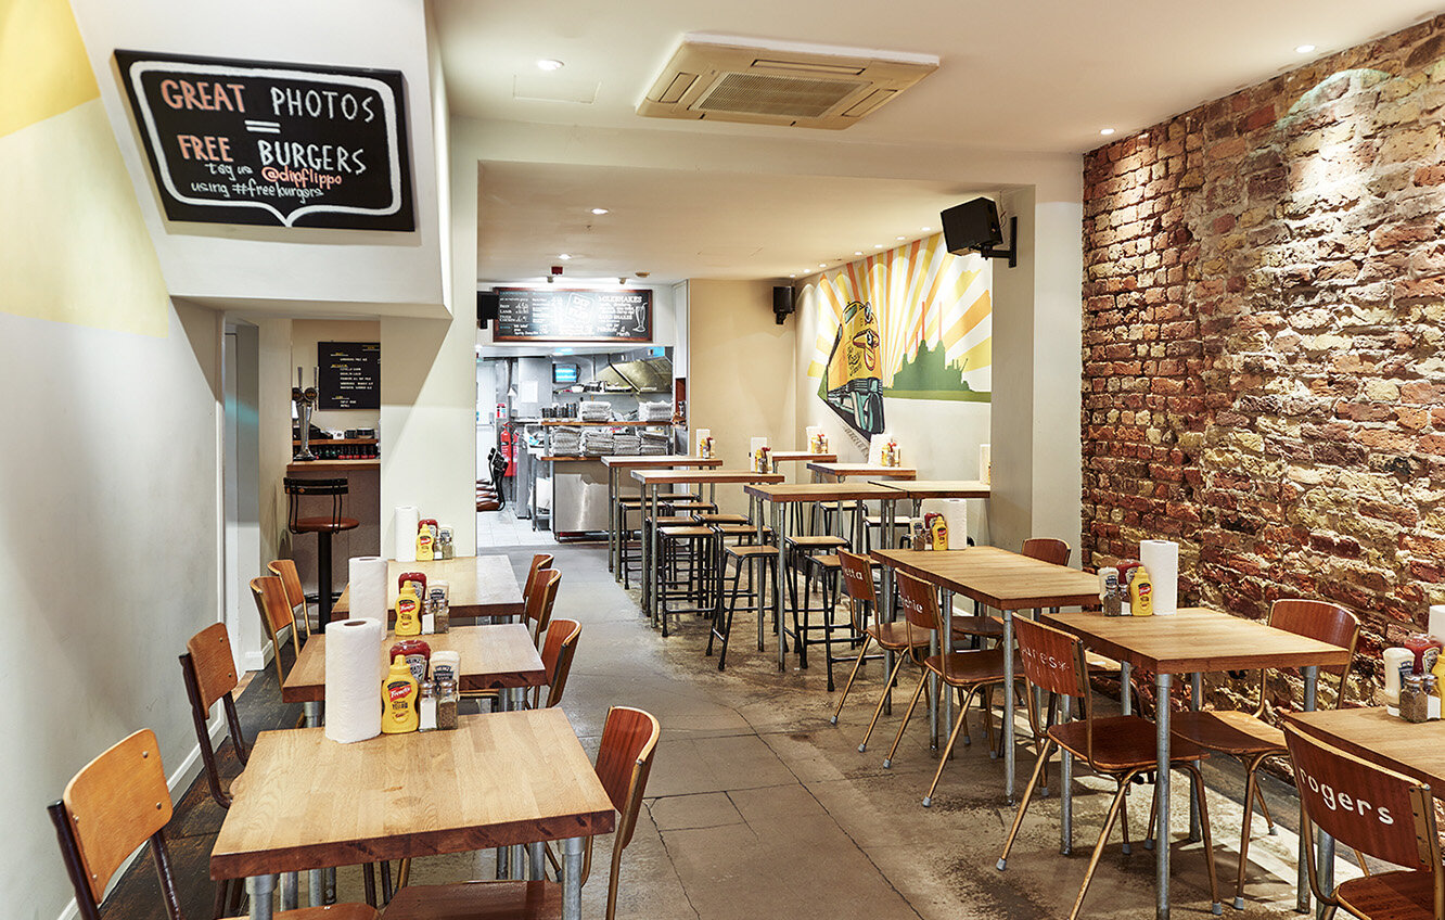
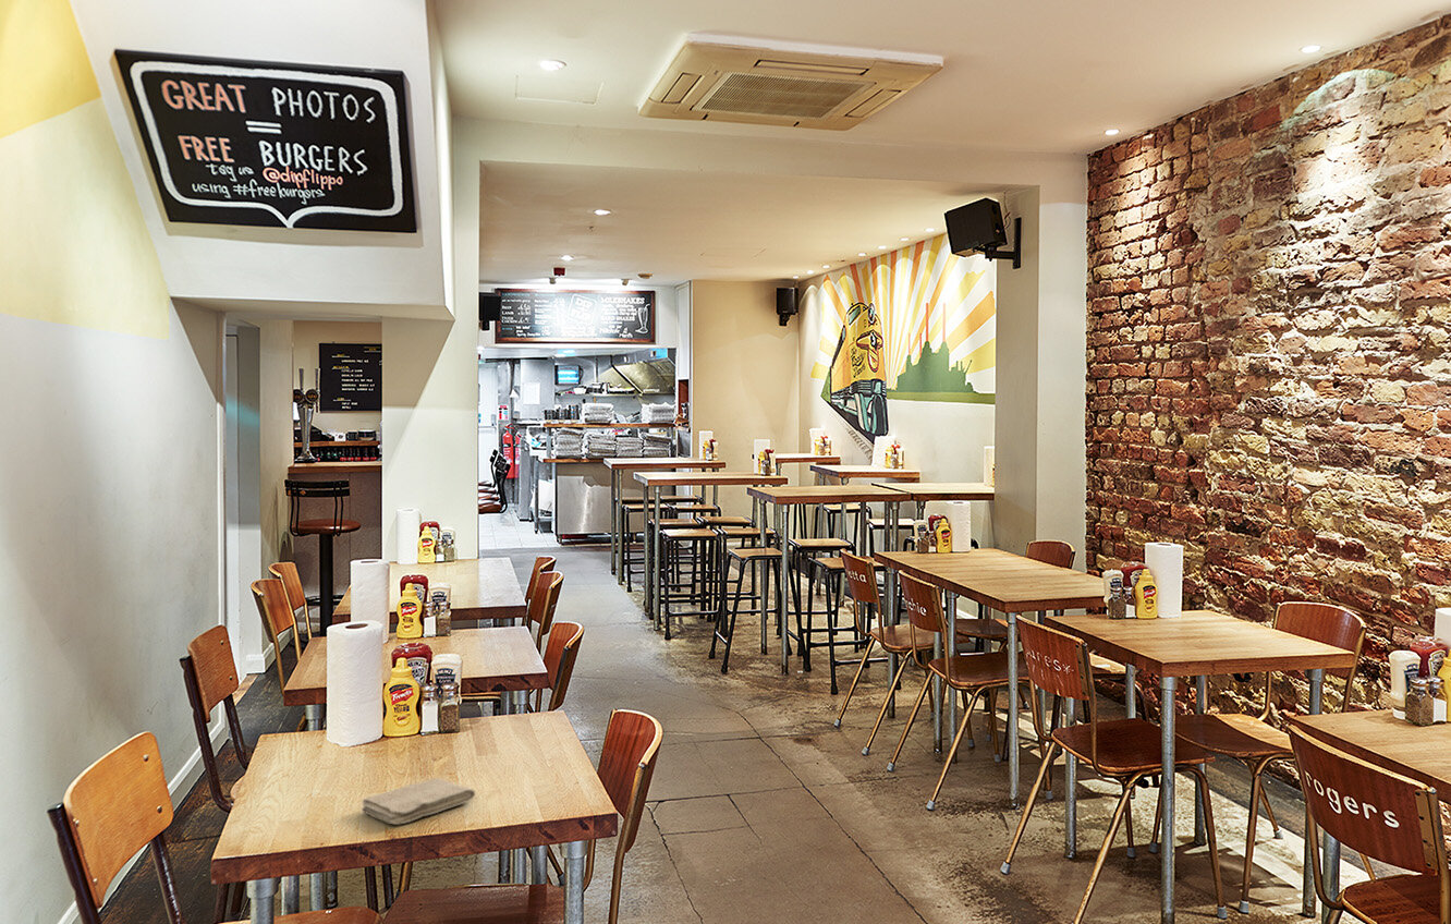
+ washcloth (417, 799)
